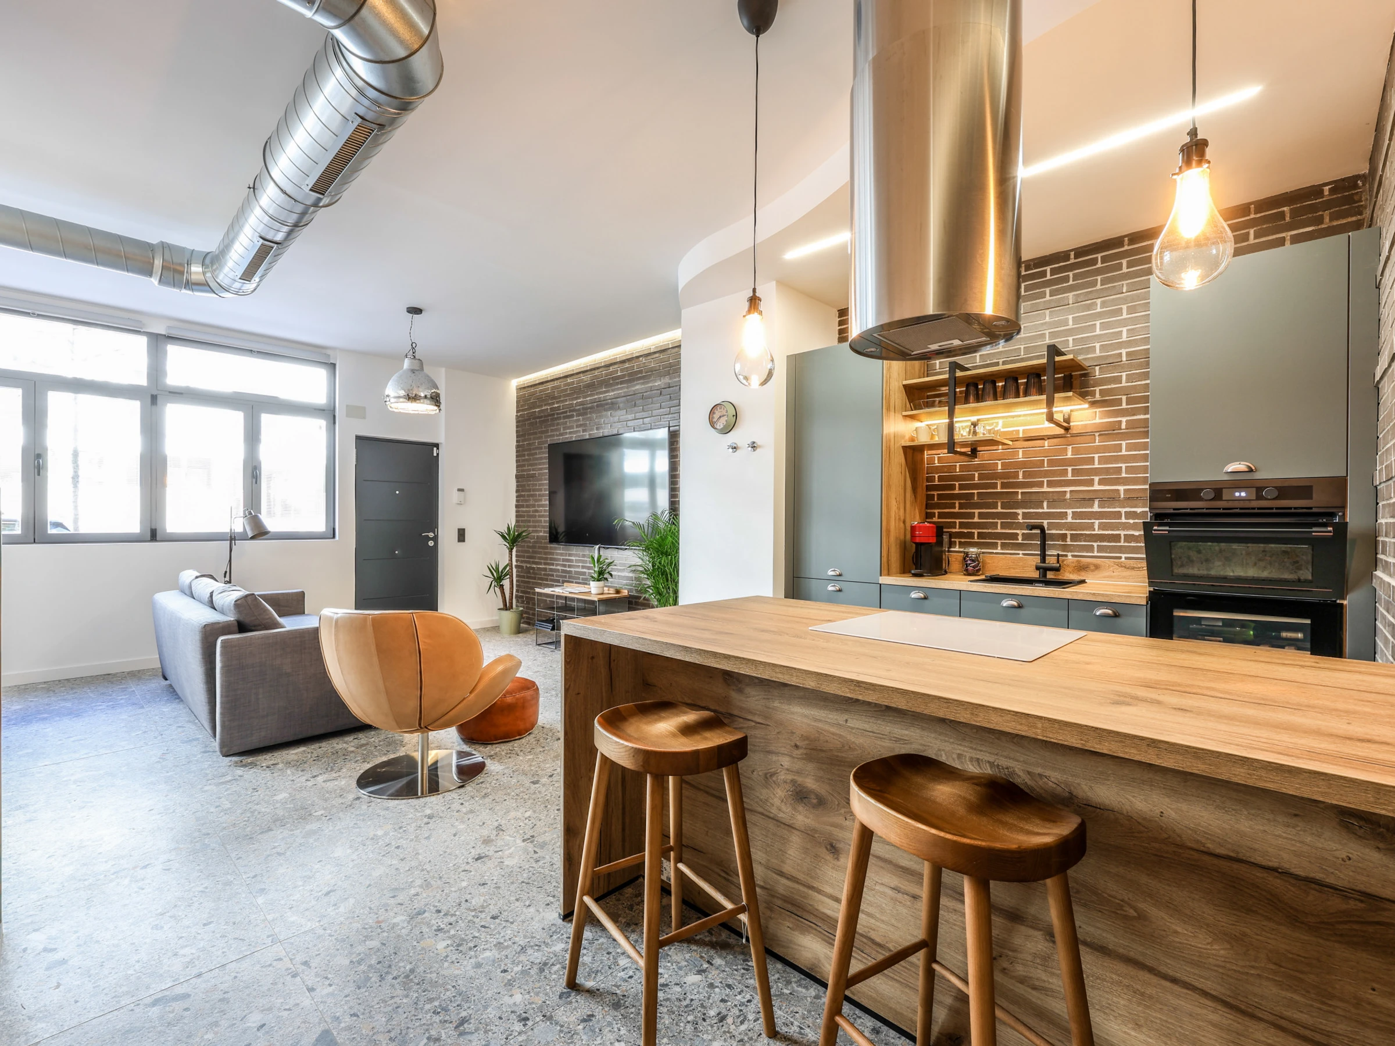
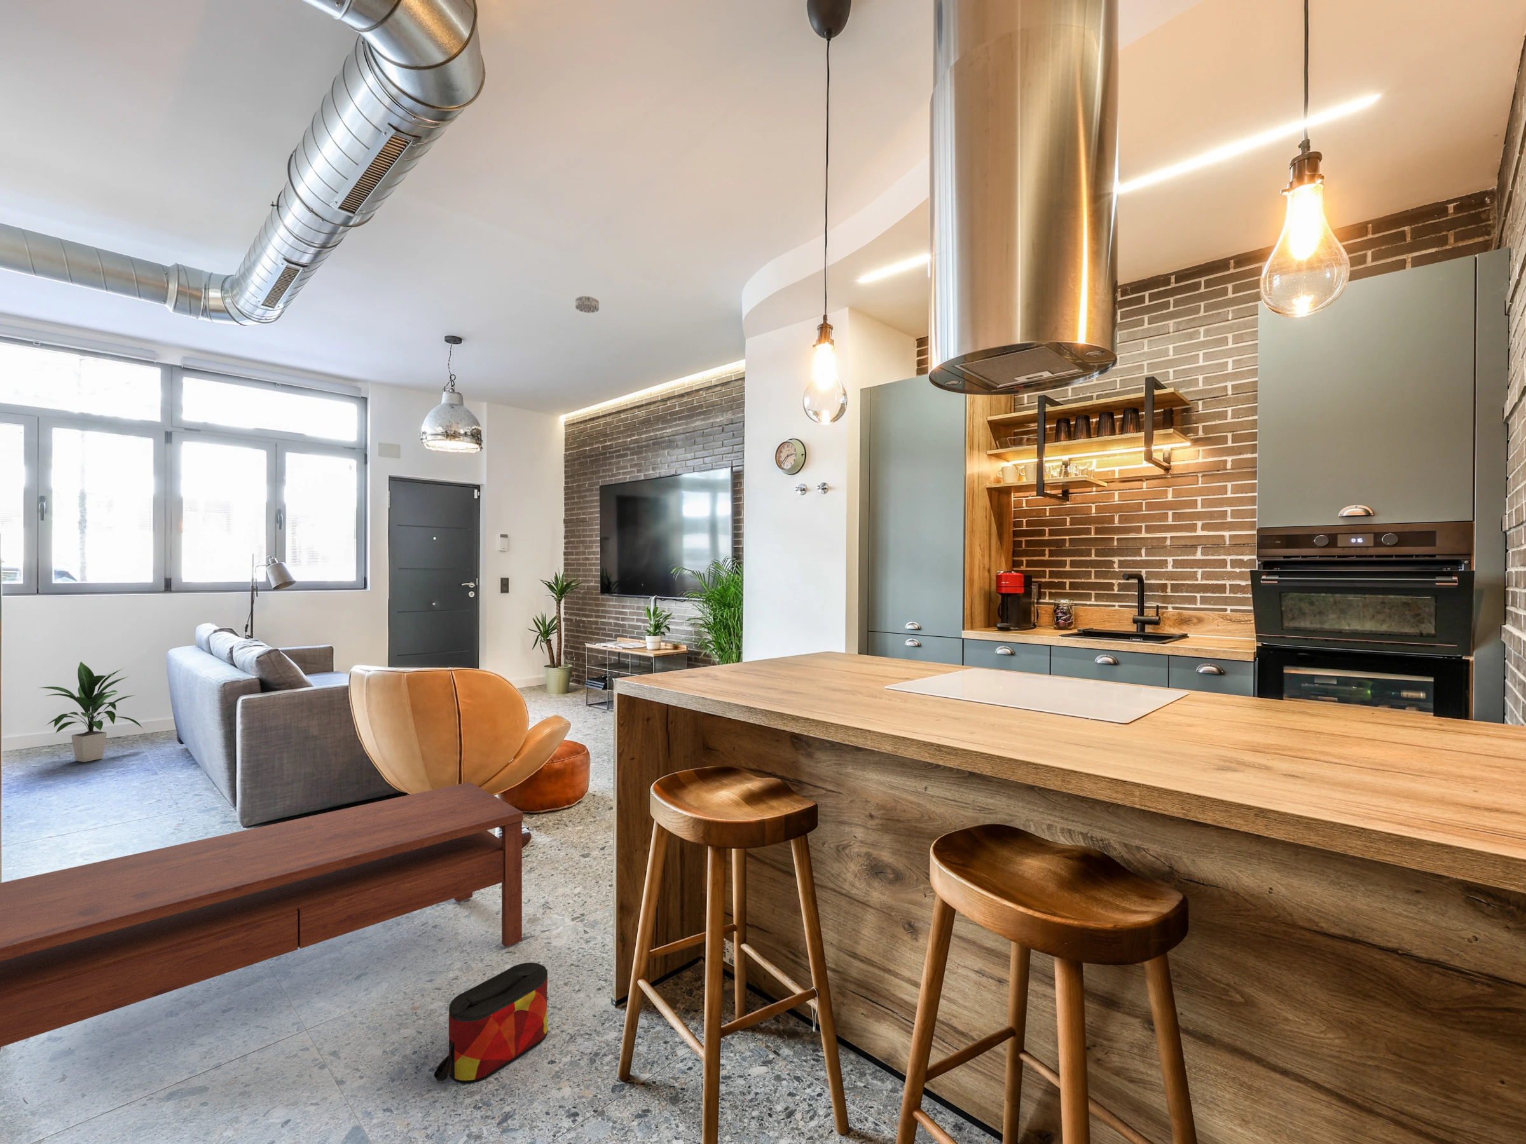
+ bag (496, 1018)
+ coffee table (282, 919)
+ smoke detector (586, 304)
+ indoor plant (94, 710)
